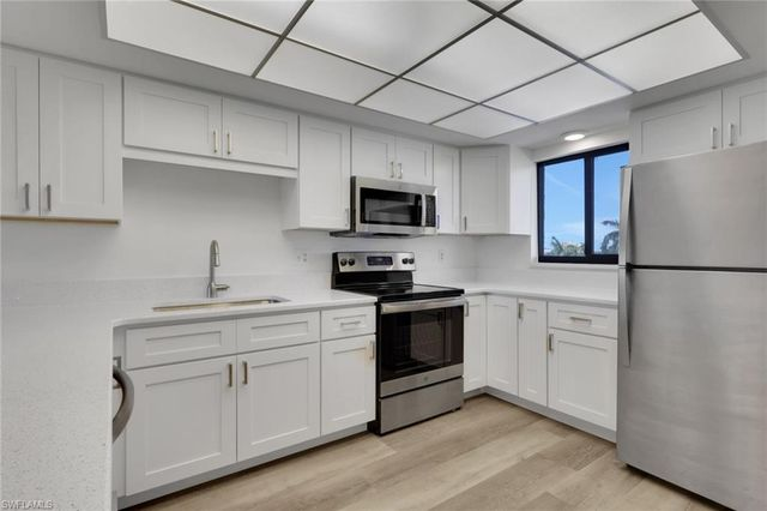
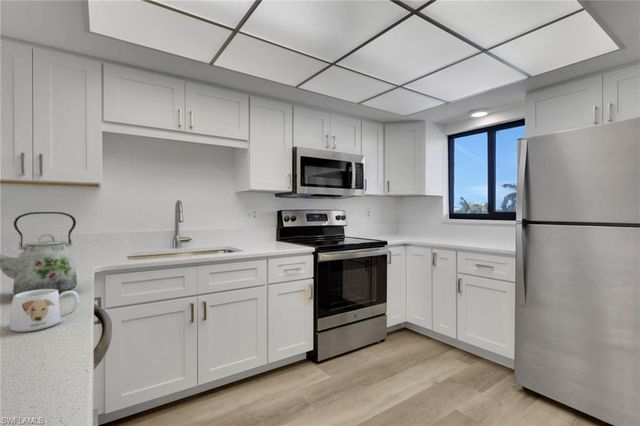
+ kettle (34, 253)
+ mug (46, 307)
